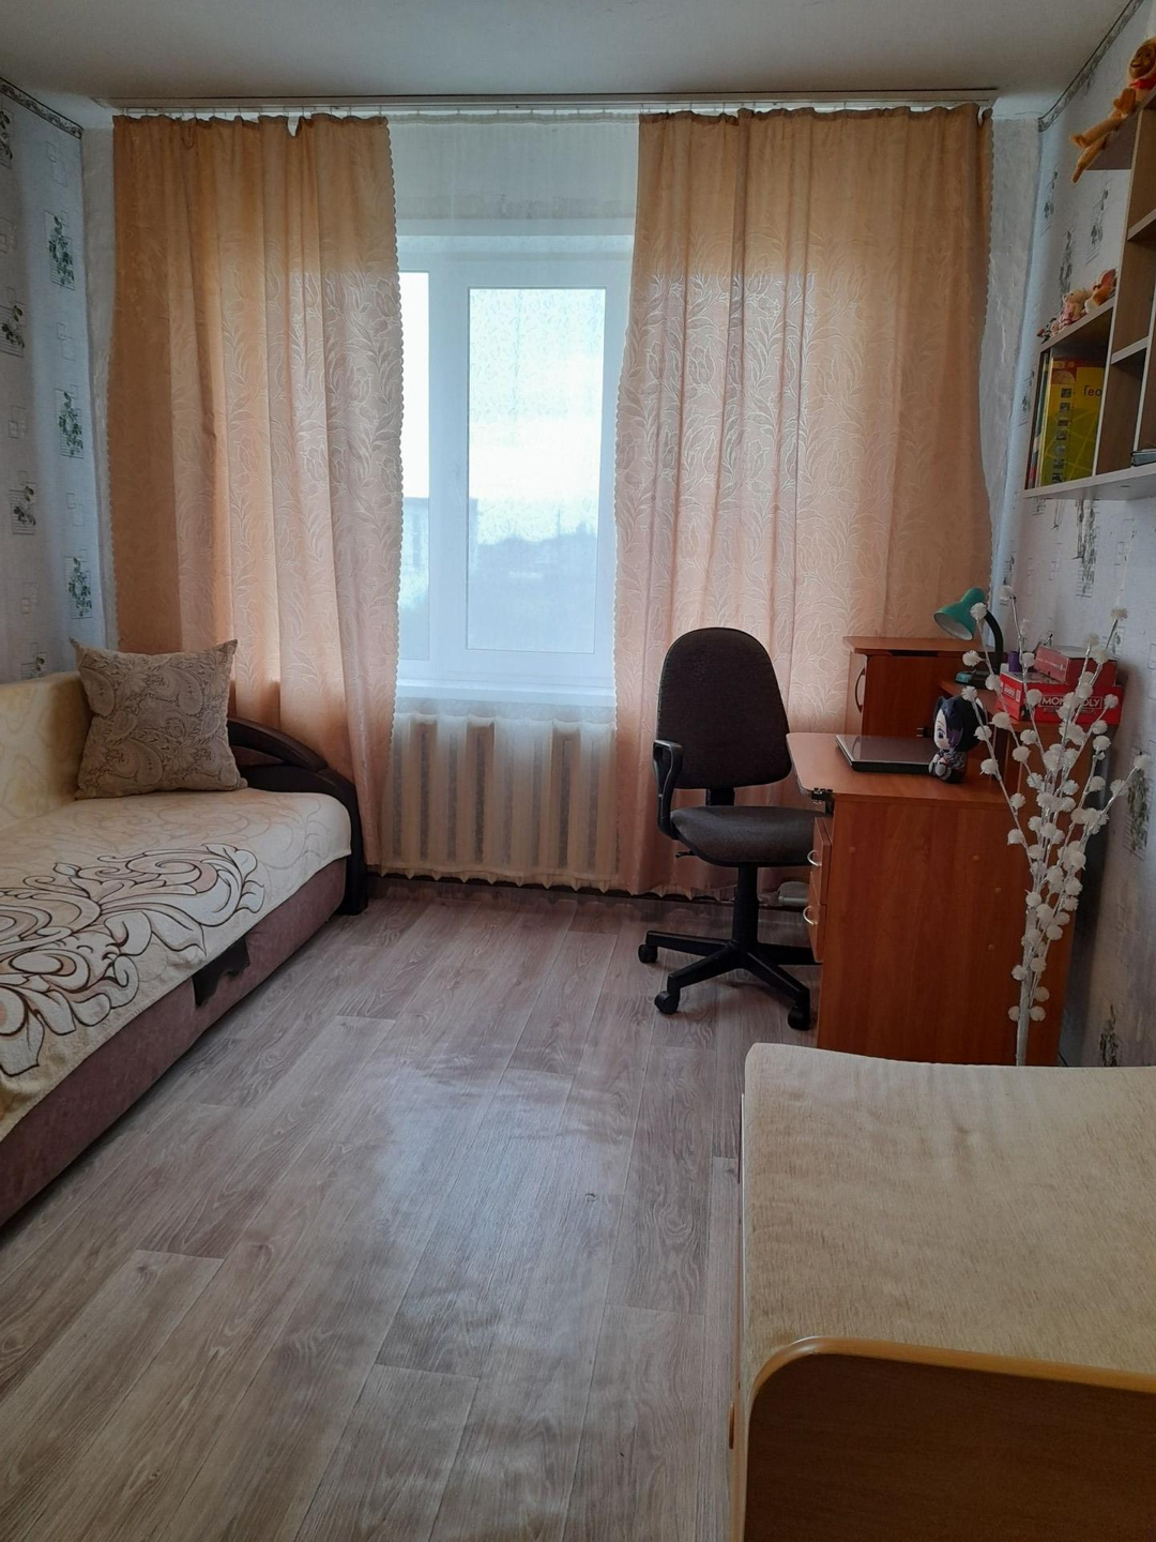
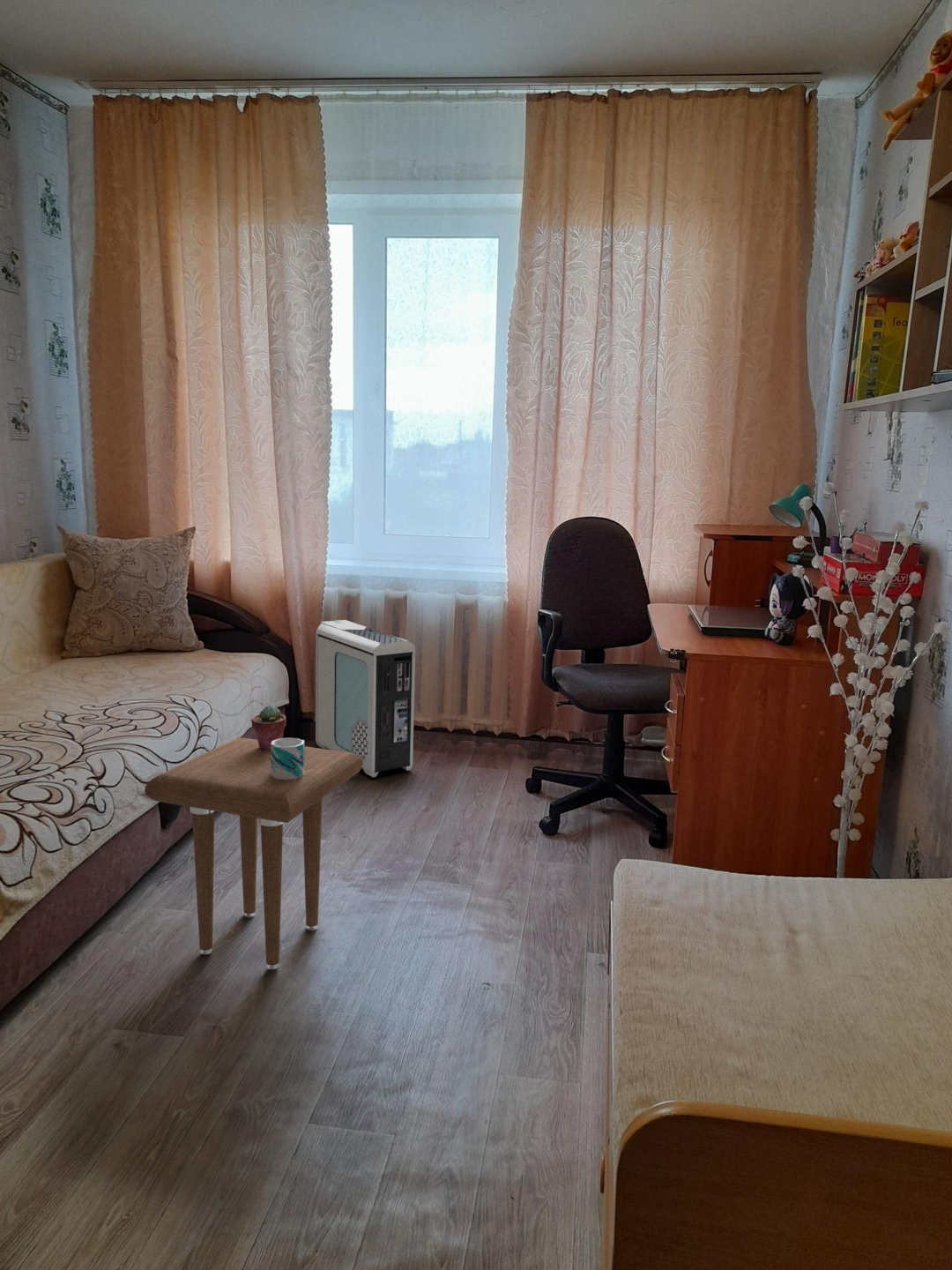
+ mug (290, 754)
+ side table (262, 852)
+ air purifier (363, 694)
+ potted succulent (269, 725)
